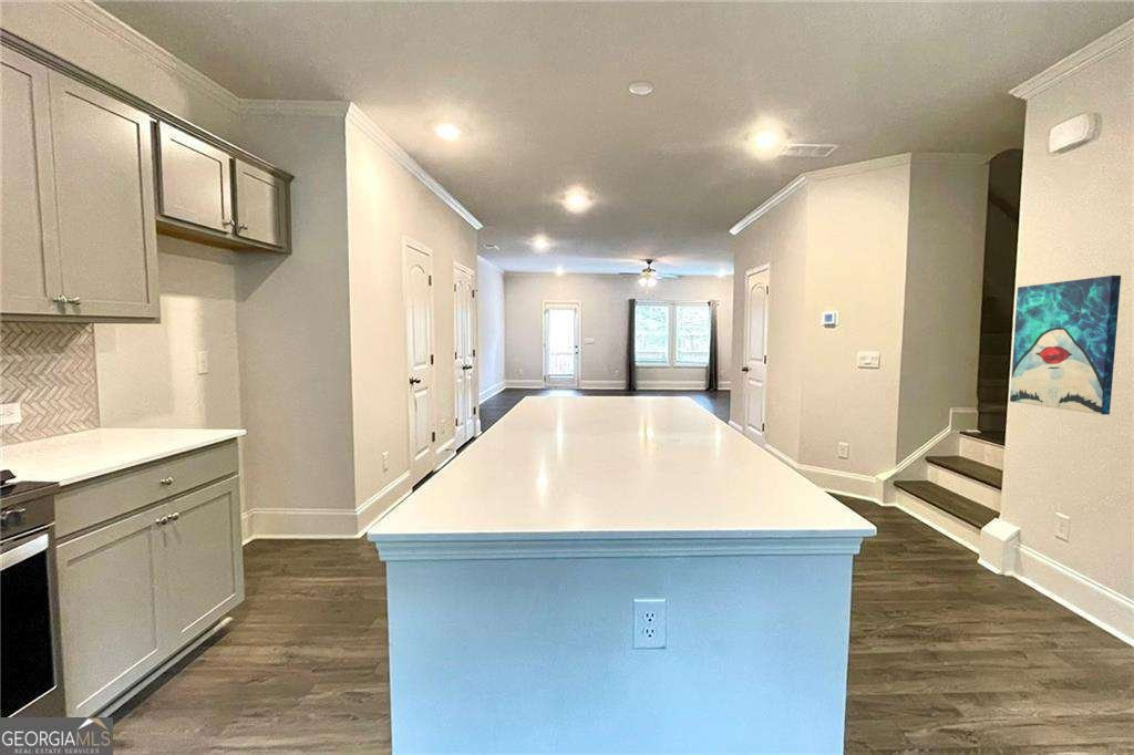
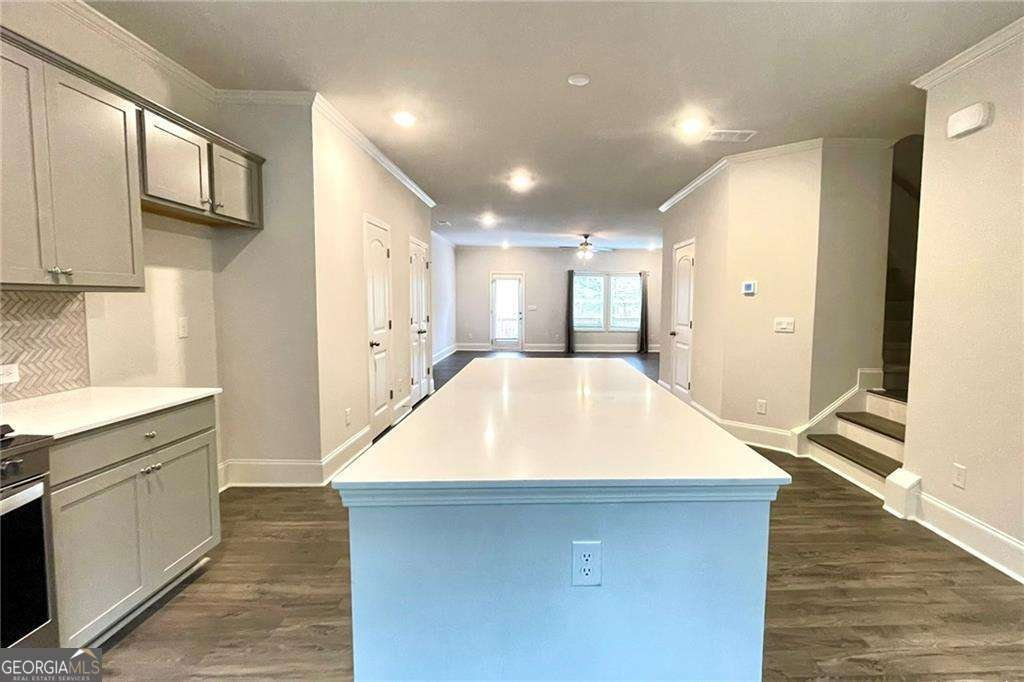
- wall art (1059, 344)
